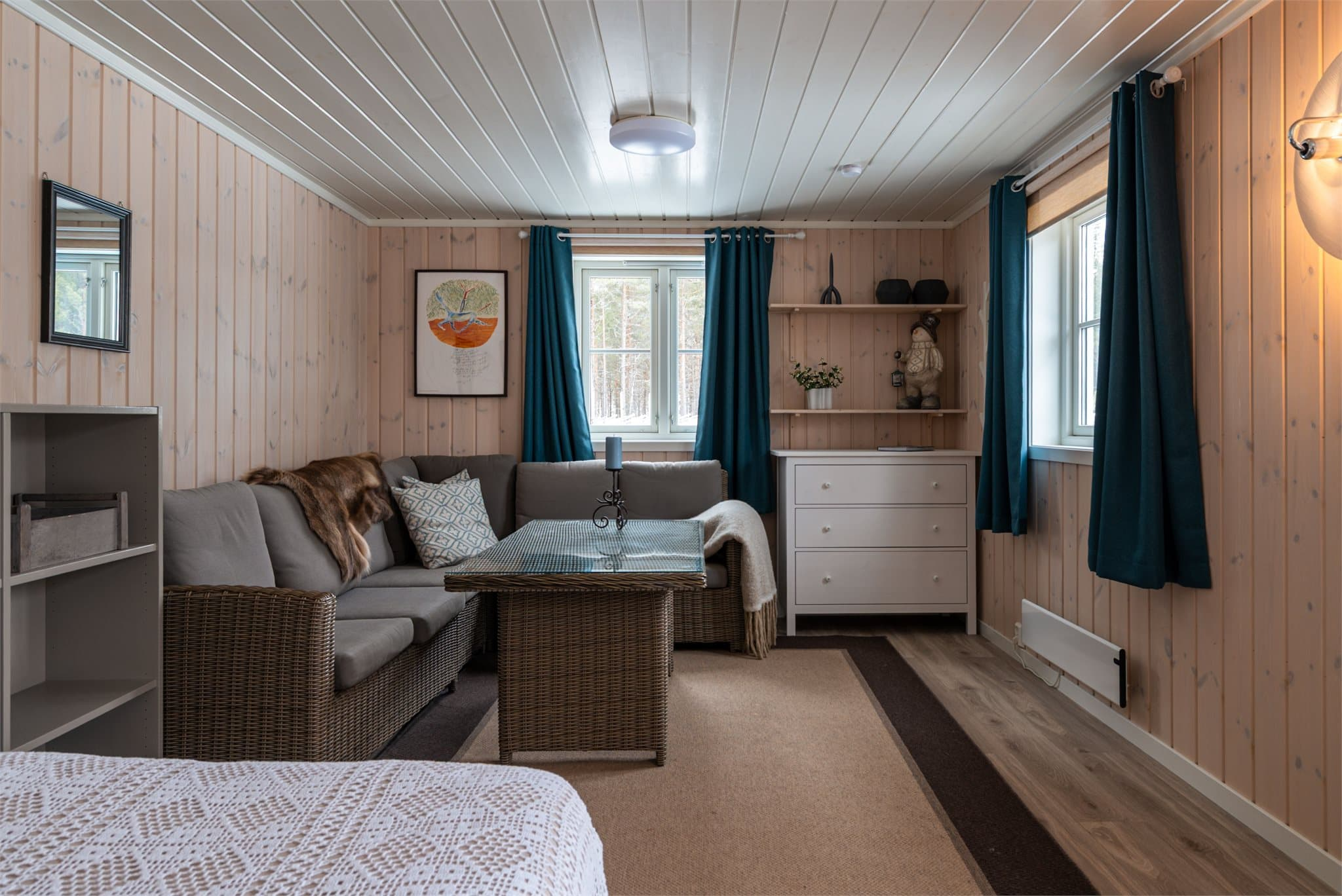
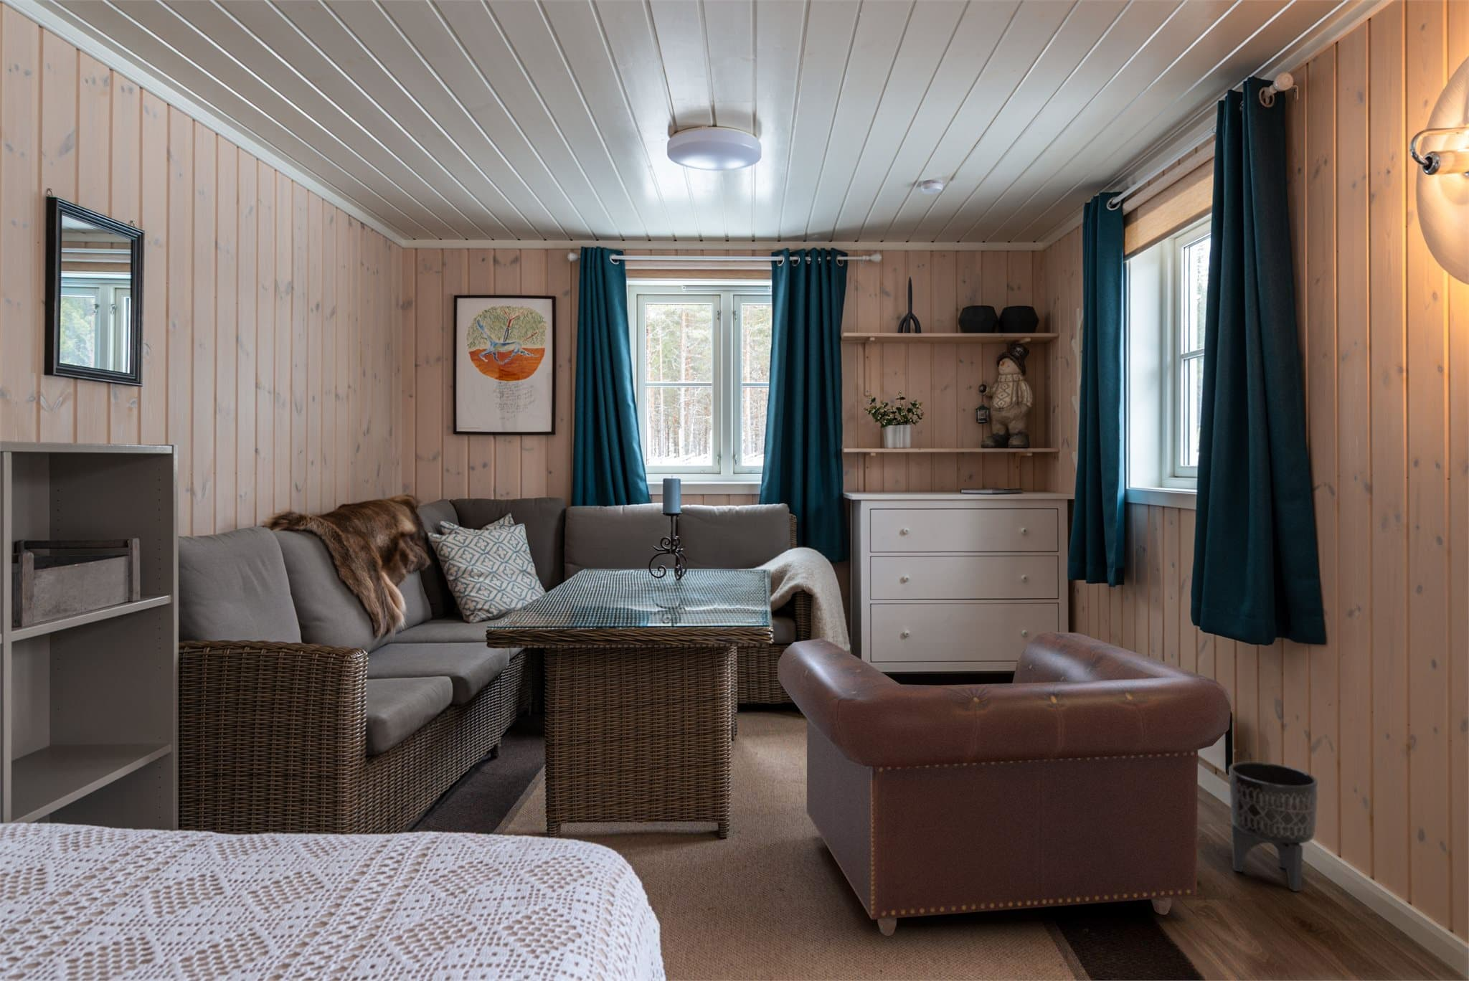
+ planter (1272, 824)
+ armchair (987, 768)
